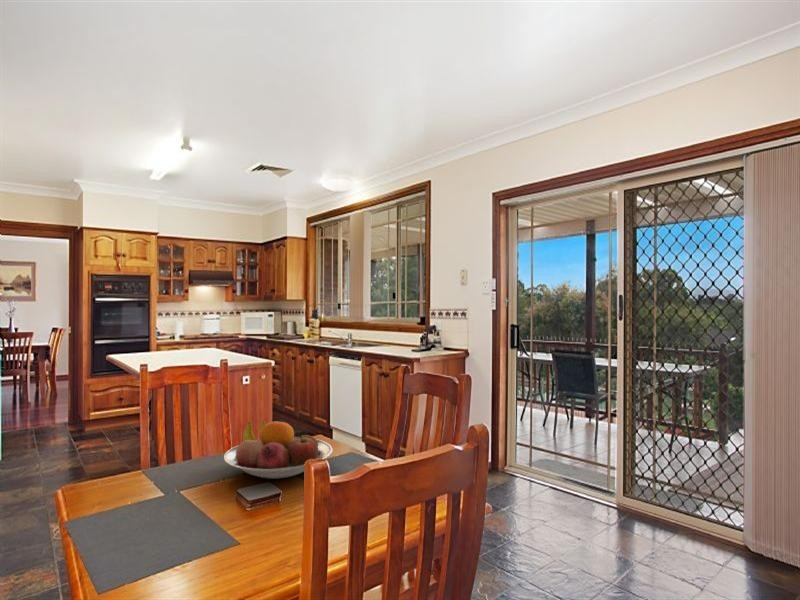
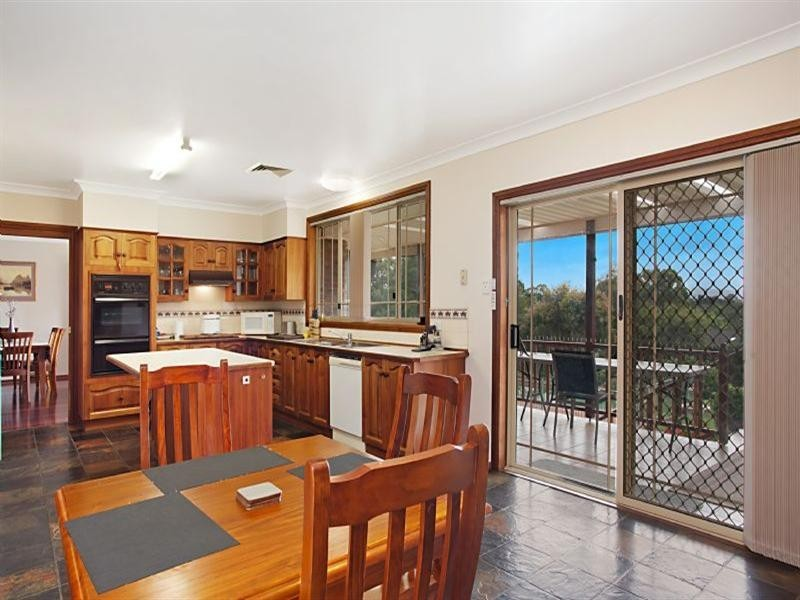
- fruit bowl (279, 447)
